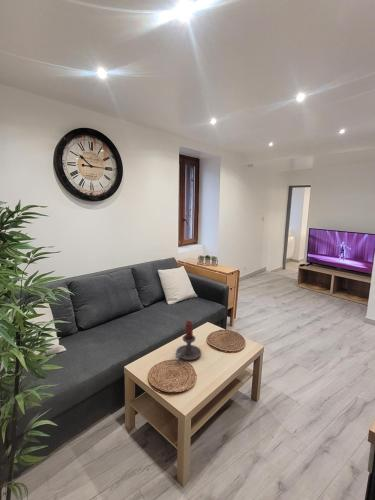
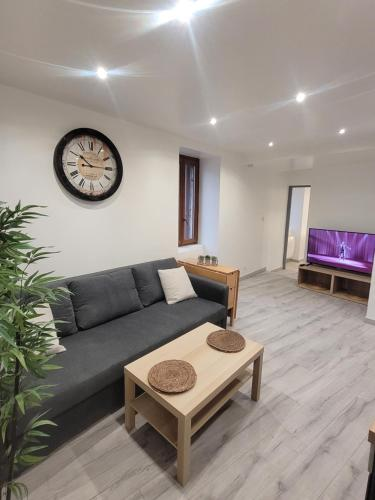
- candle holder (186, 339)
